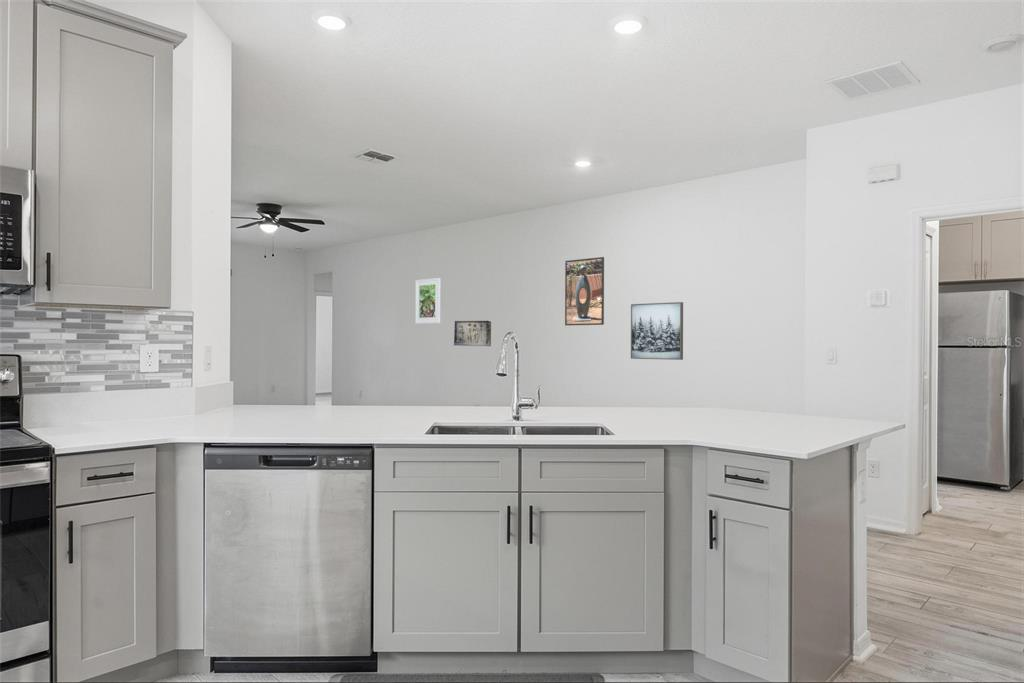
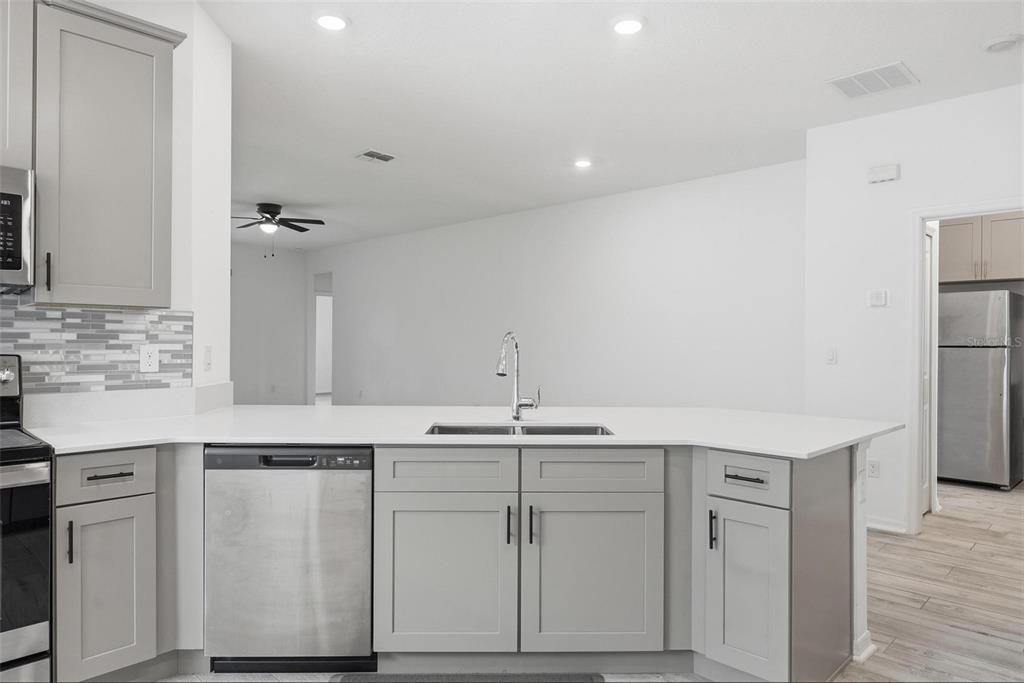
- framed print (584, 292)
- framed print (427, 301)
- wall art (656, 331)
- relief sculpture (471, 333)
